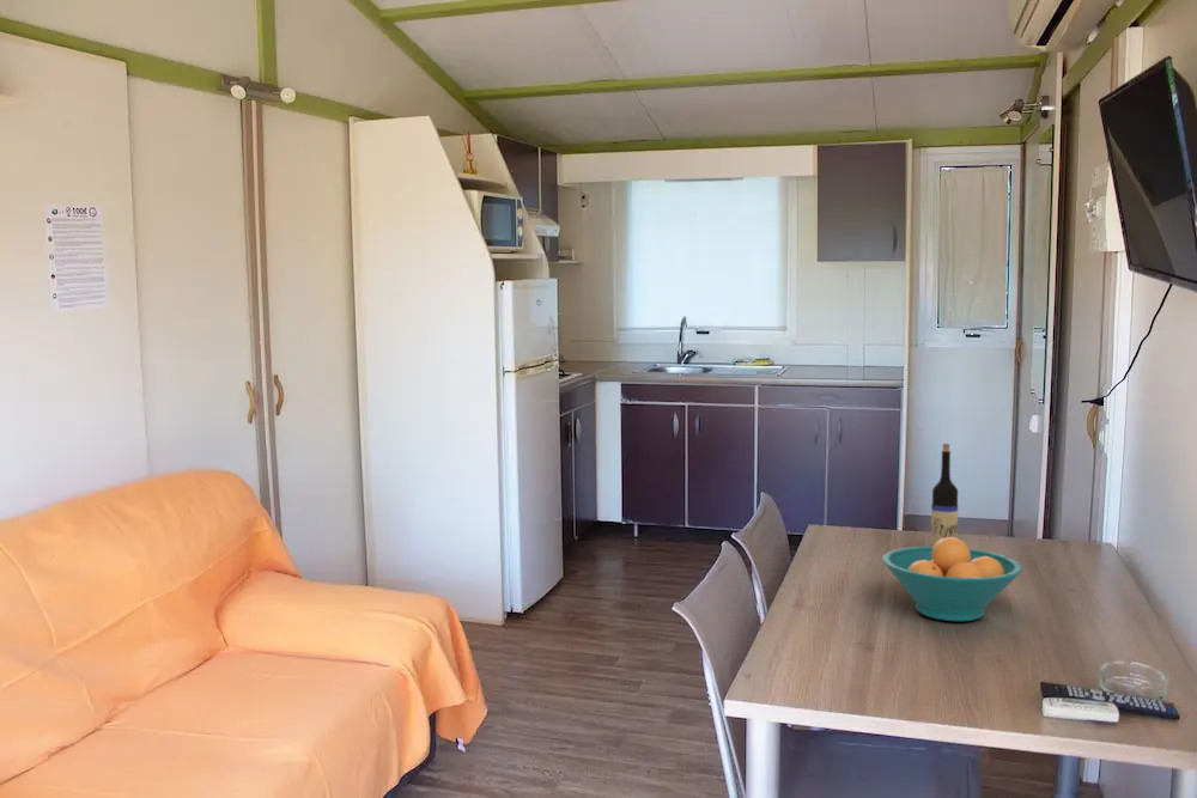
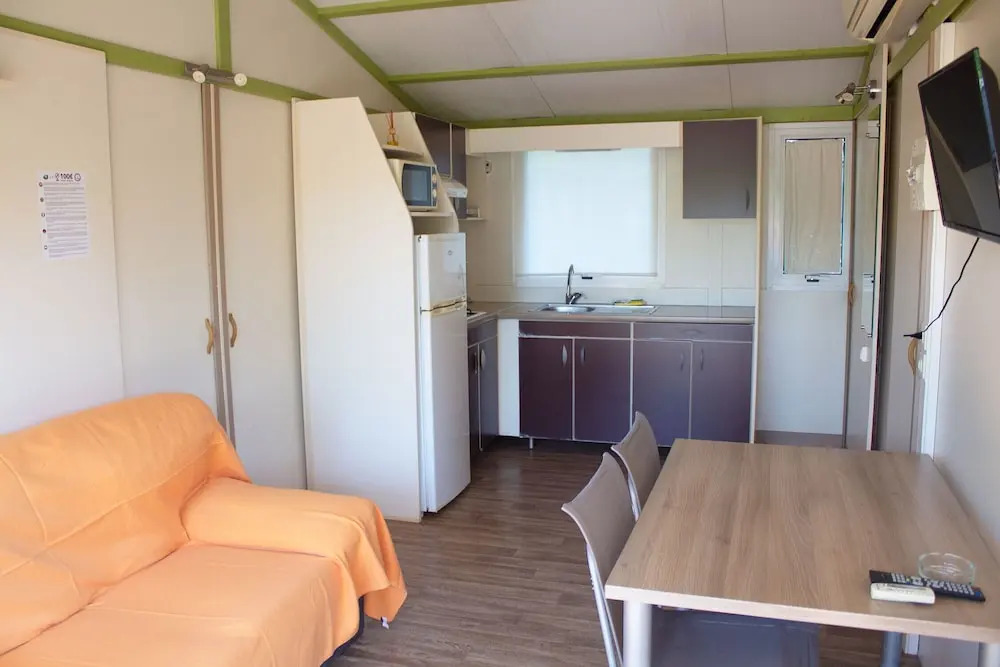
- wine bottle (944, 504)
- fruit bowl (950, 575)
